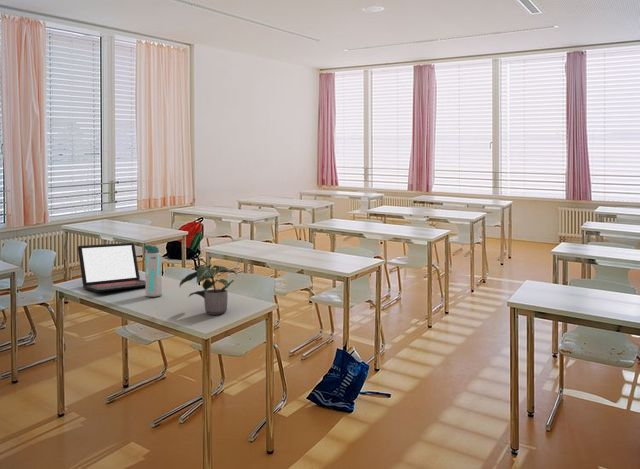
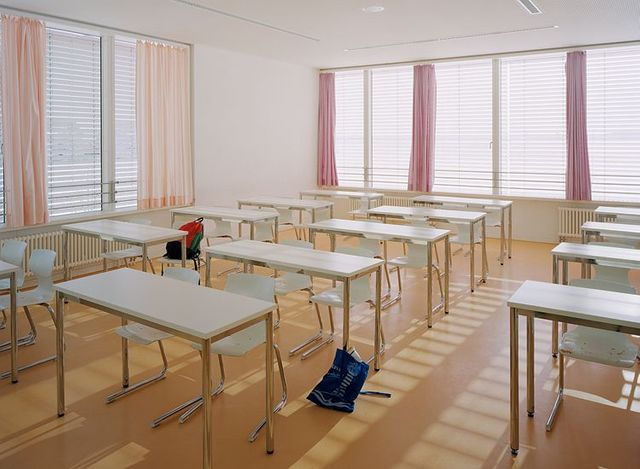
- water bottle (152, 270)
- potted plant (209, 287)
- laptop (117, 265)
